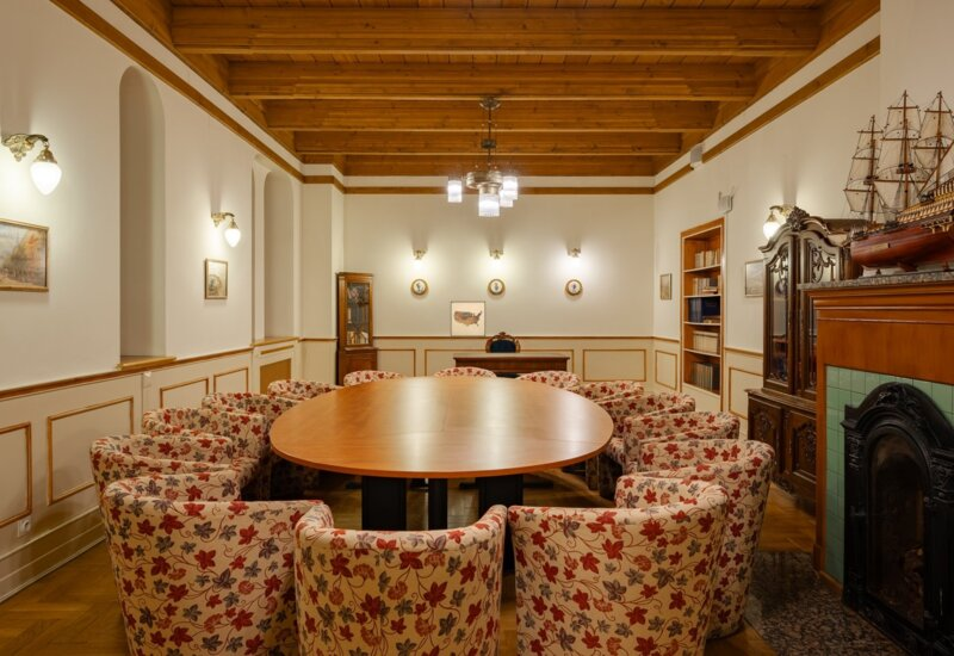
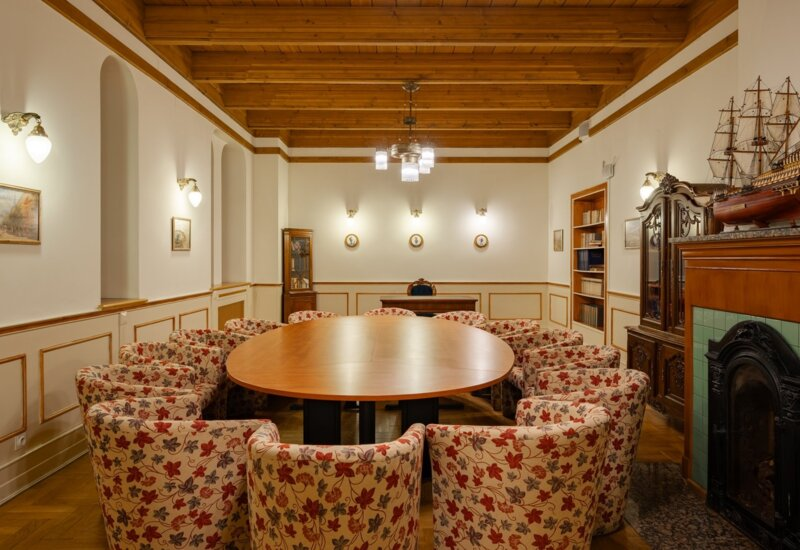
- wall art (467, 318)
